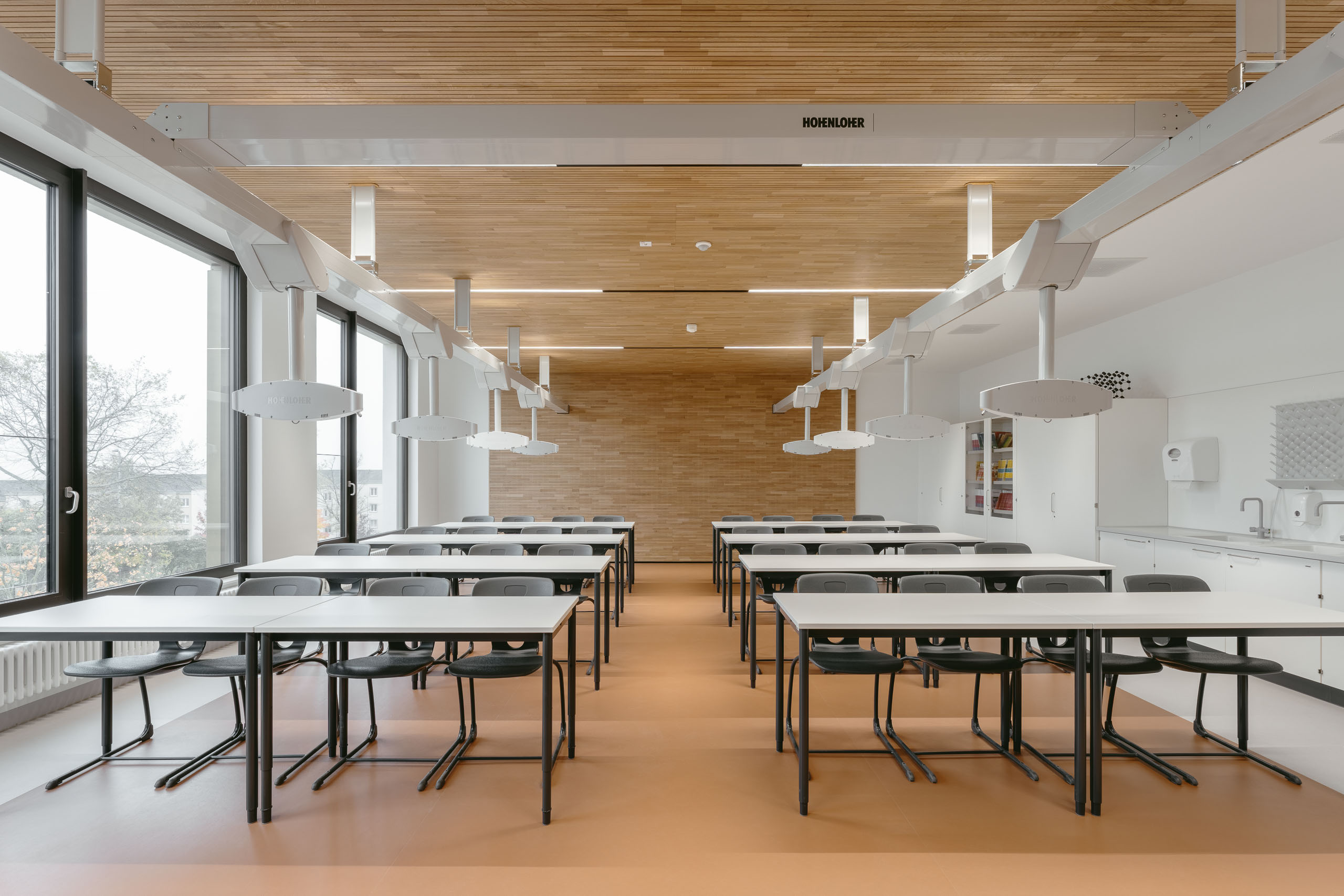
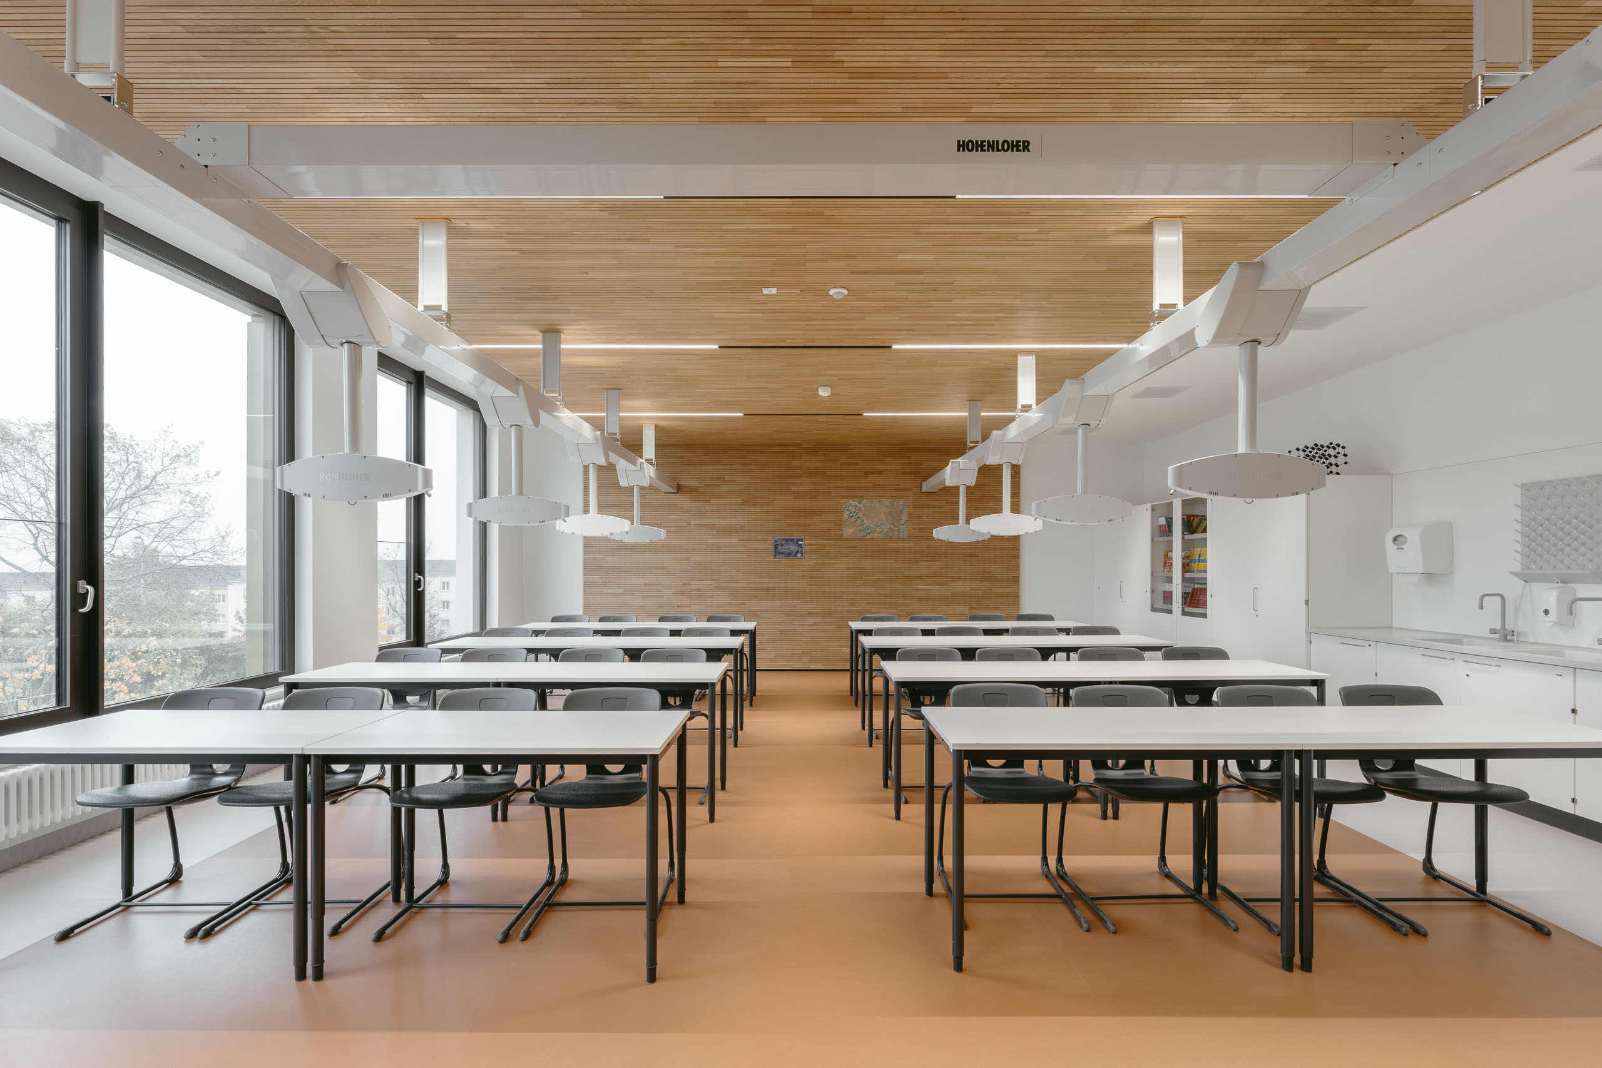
+ map (875, 519)
+ wall art (789, 547)
